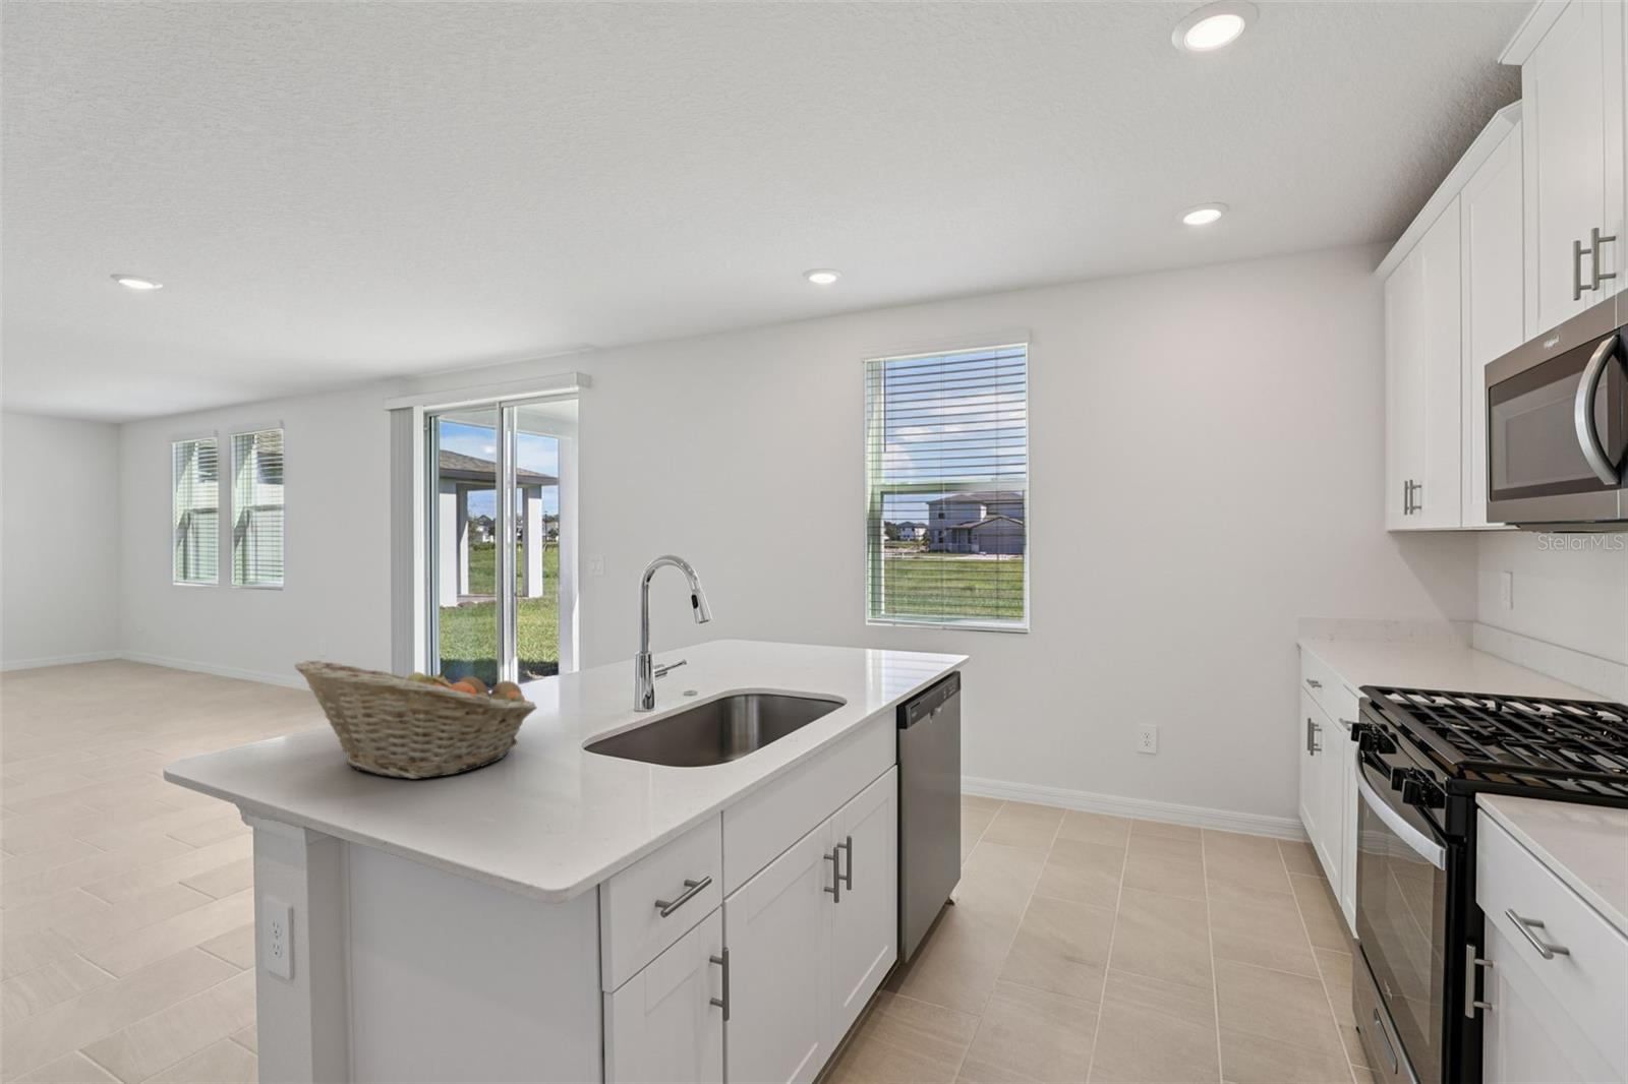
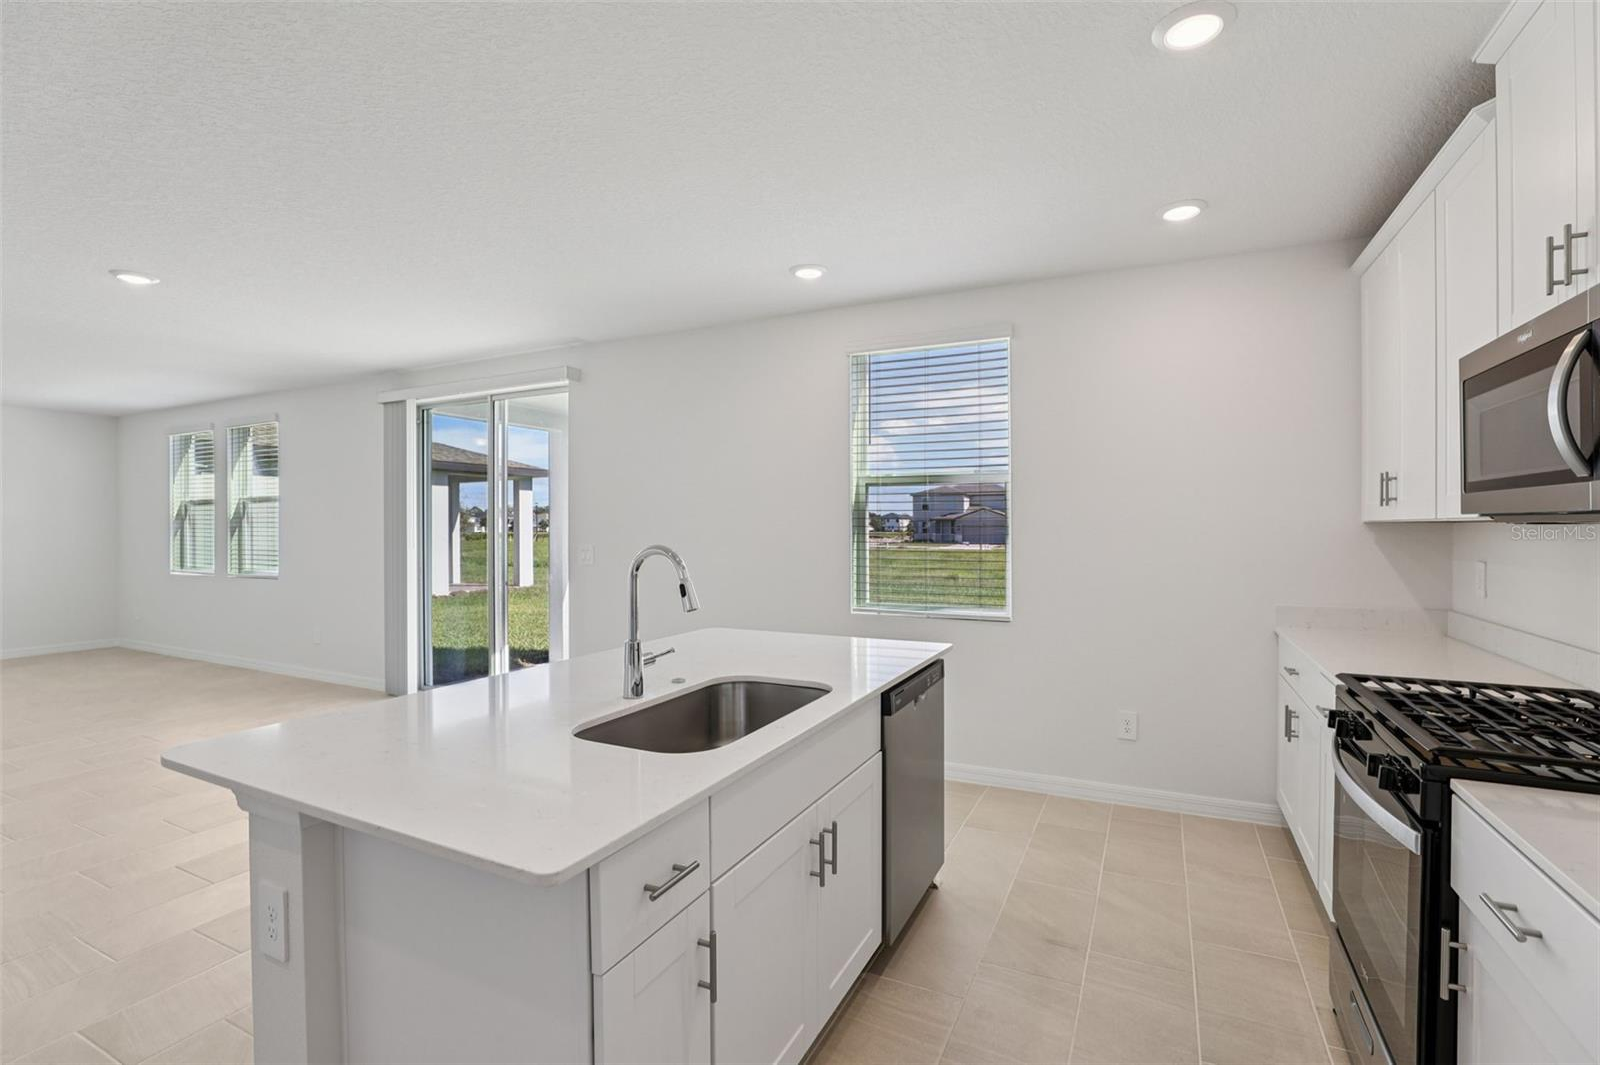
- fruit basket (419, 704)
